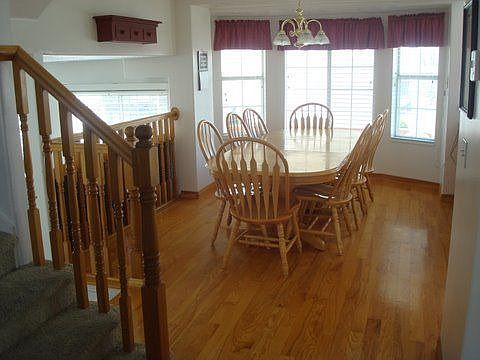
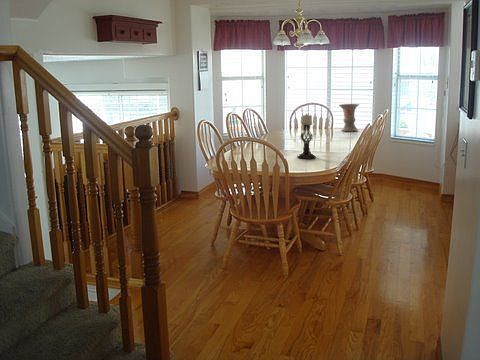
+ candle holder (306, 136)
+ vase (348, 117)
